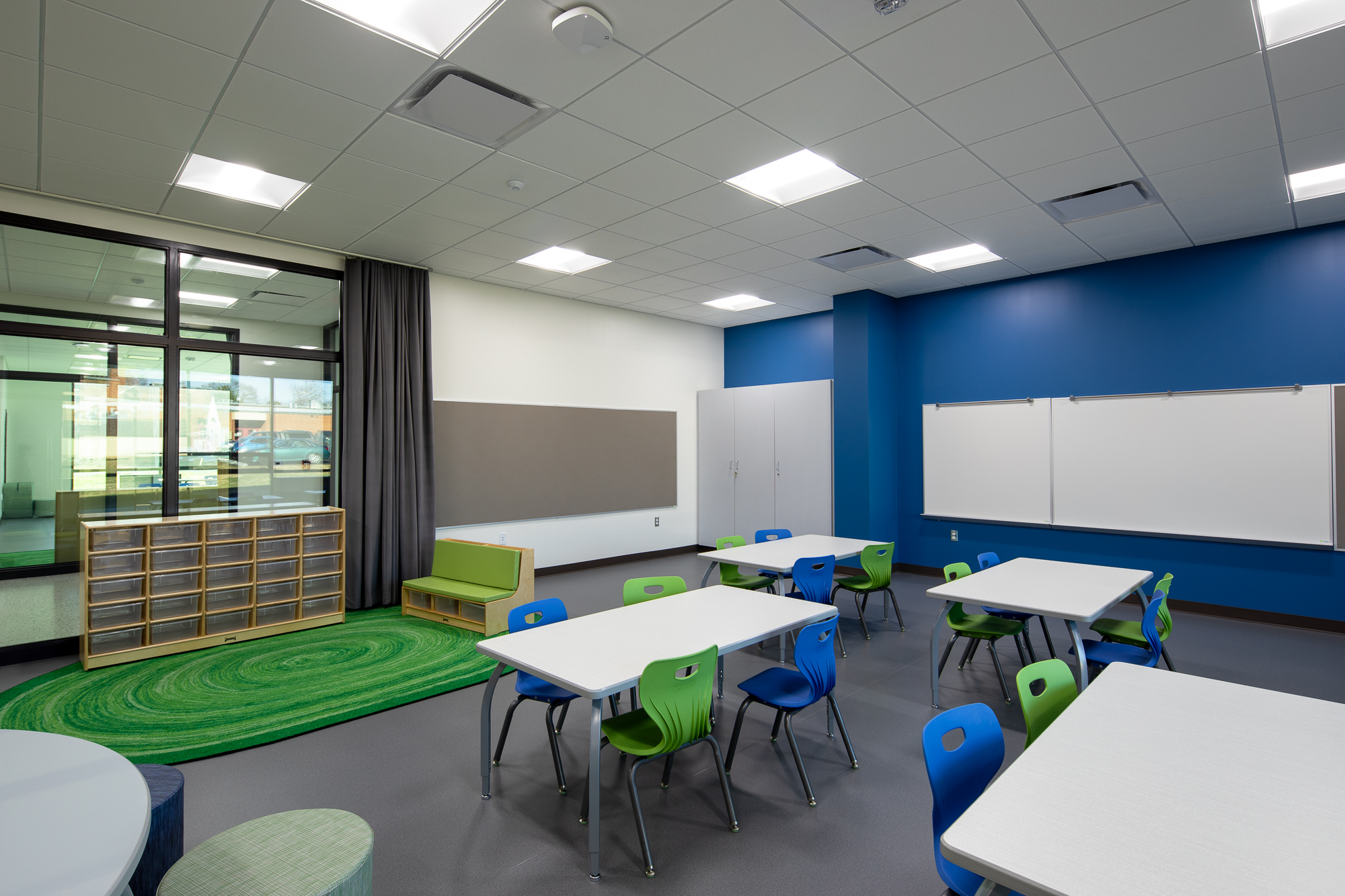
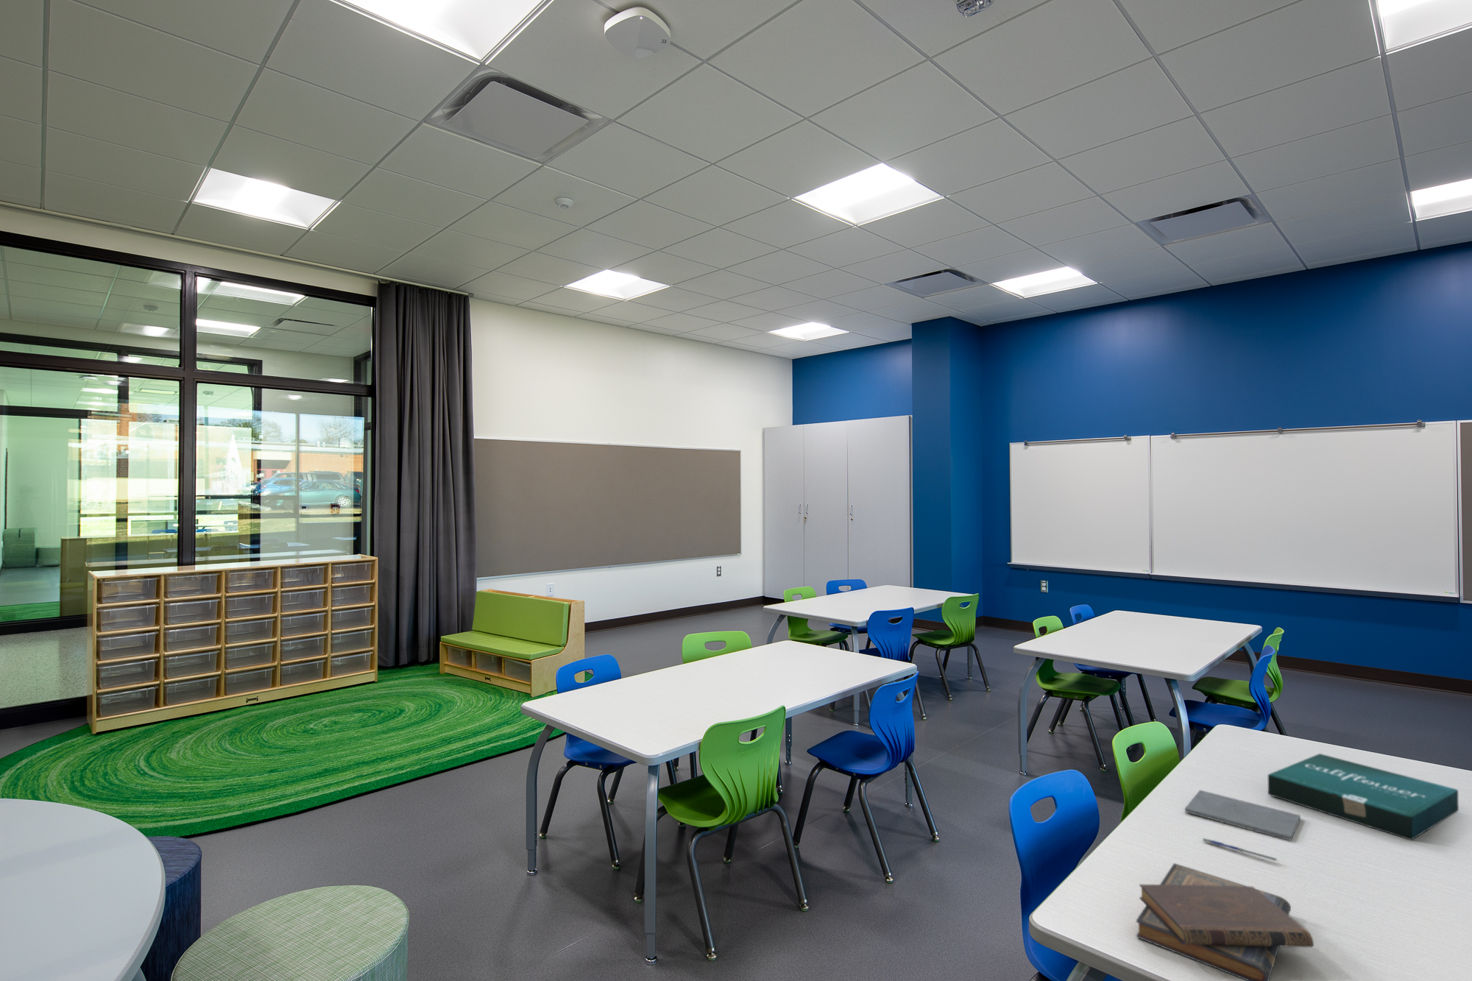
+ pen (1239, 850)
+ pizza box (1360, 792)
+ notepad (1242, 813)
+ diary (1224, 917)
